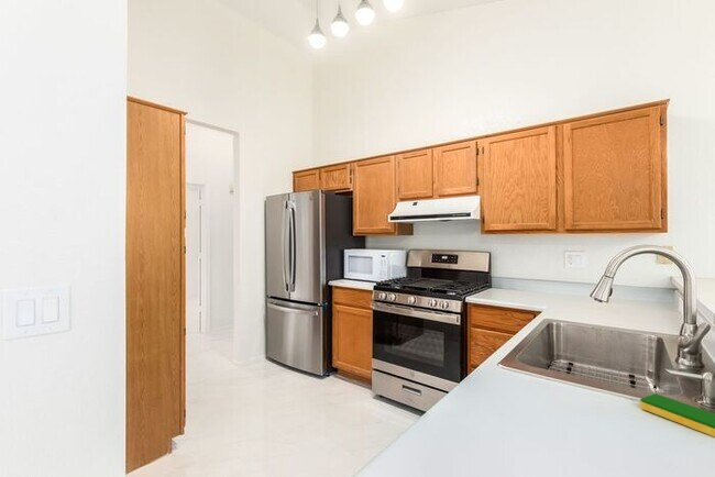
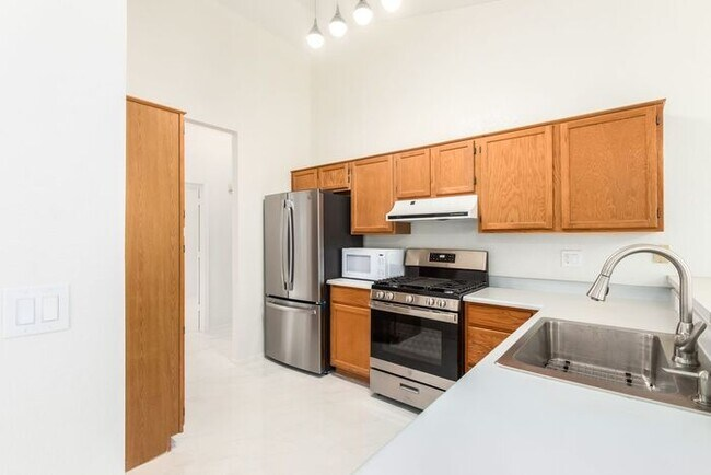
- dish sponge (683, 413)
